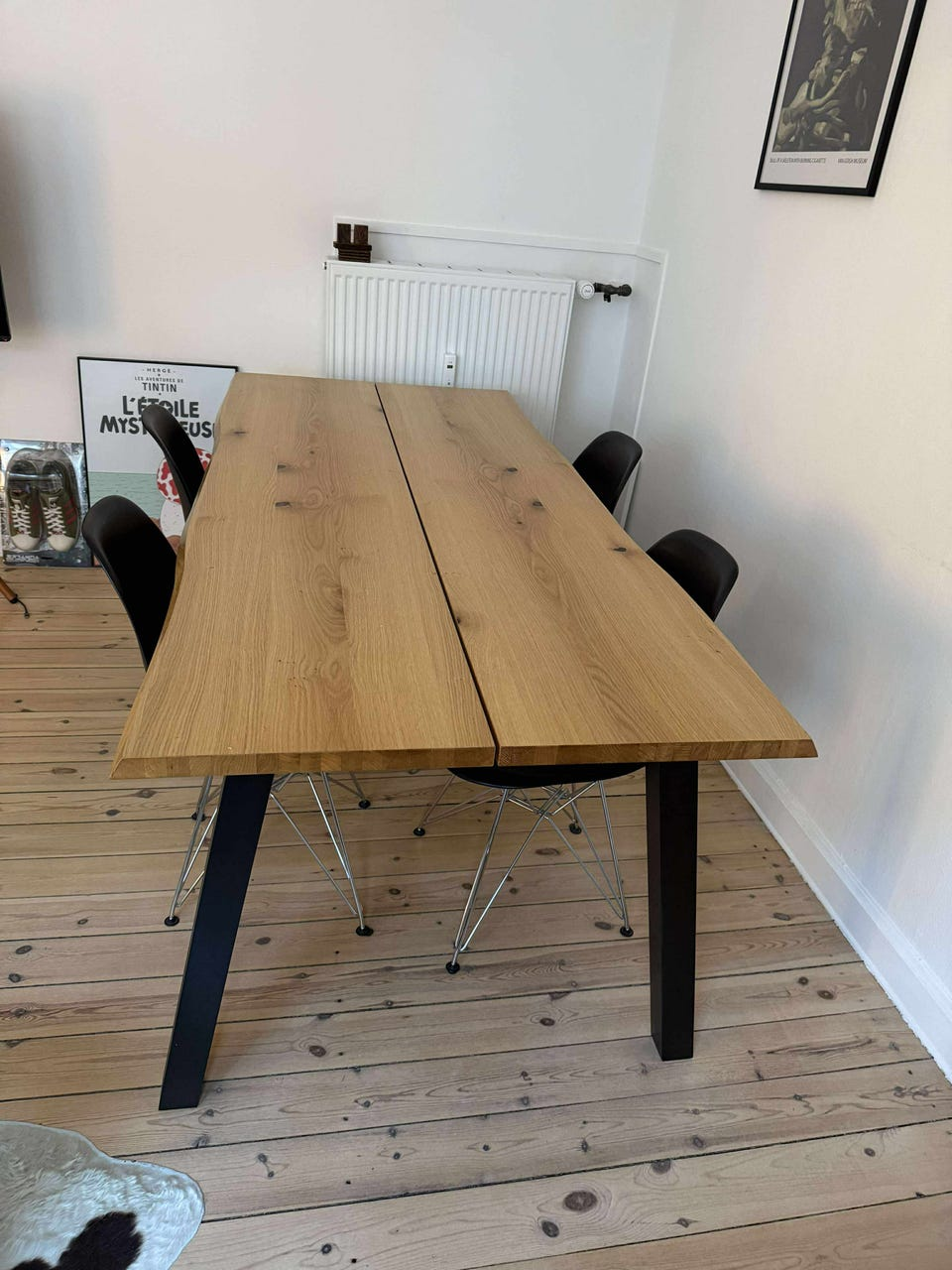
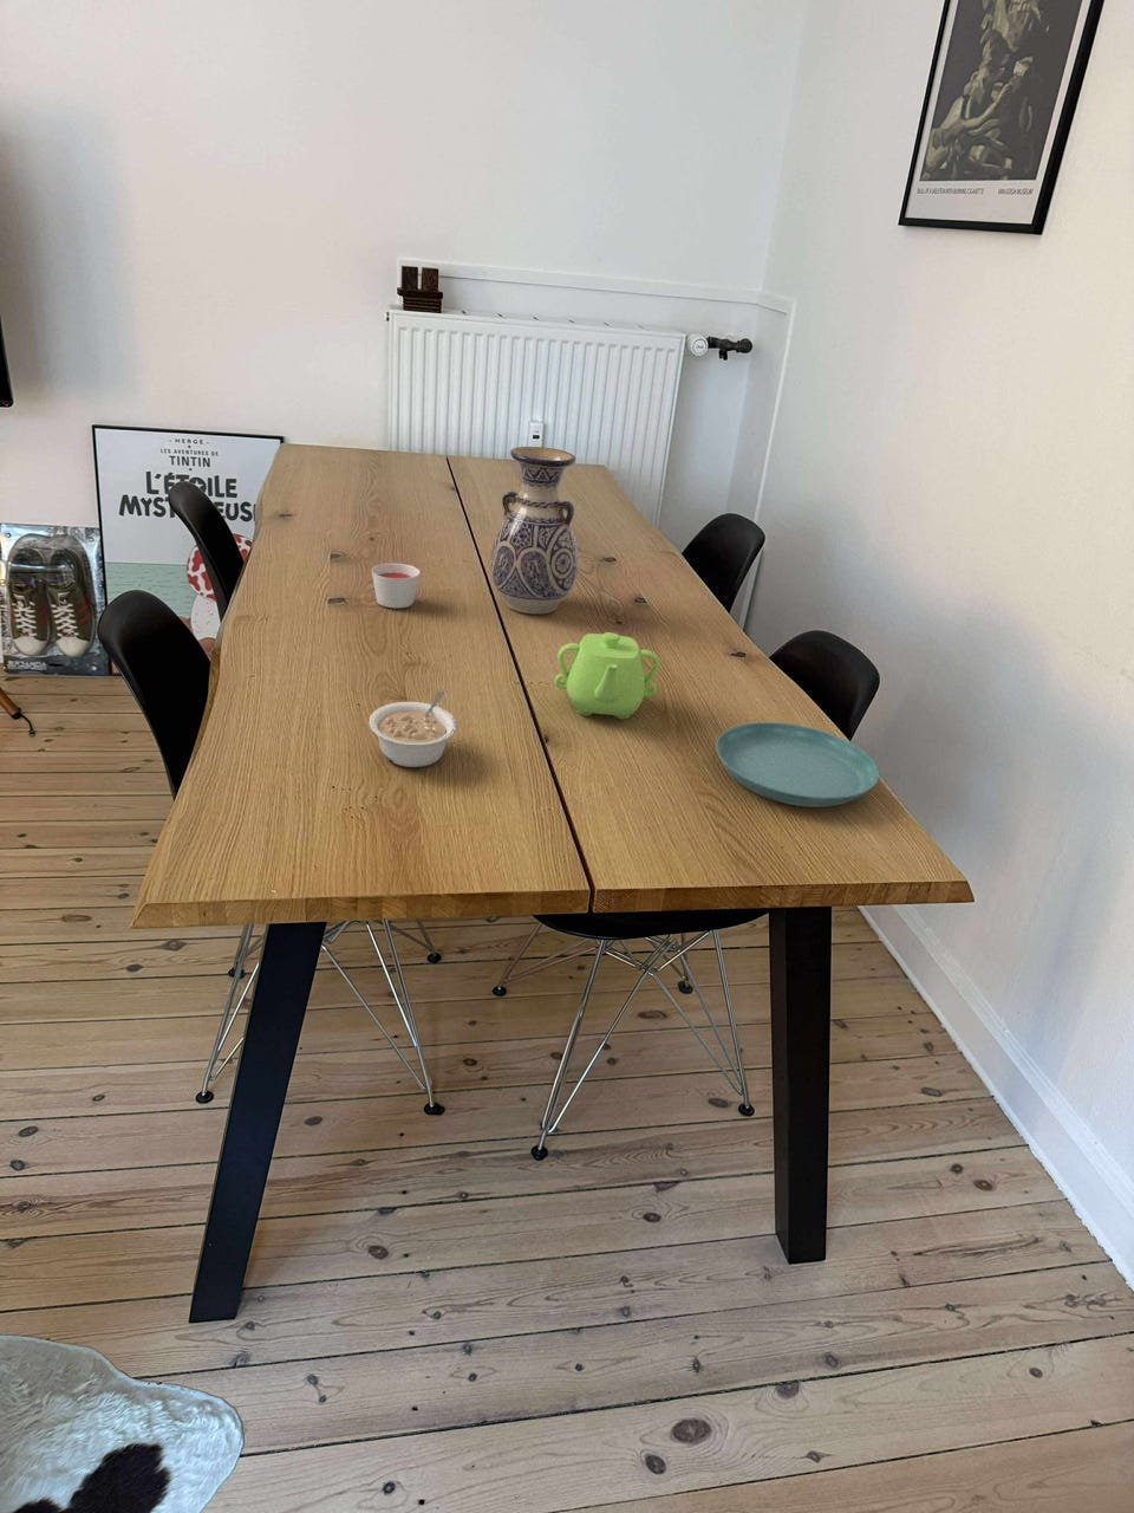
+ teapot (608, 674)
+ vase (536, 531)
+ candle (394, 586)
+ saucer (793, 766)
+ legume (412, 731)
